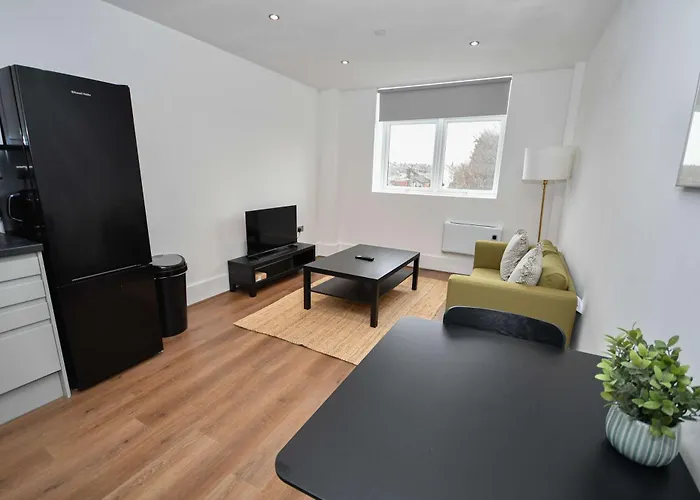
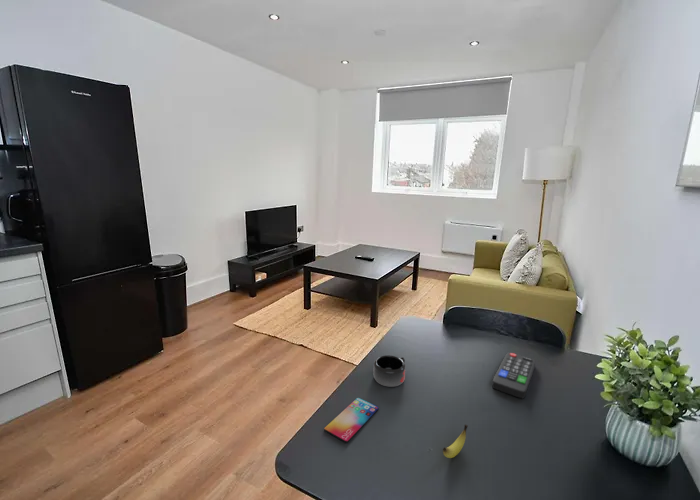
+ remote control (514, 372)
+ mug (391, 369)
+ smartphone (352, 418)
+ banana (455, 444)
